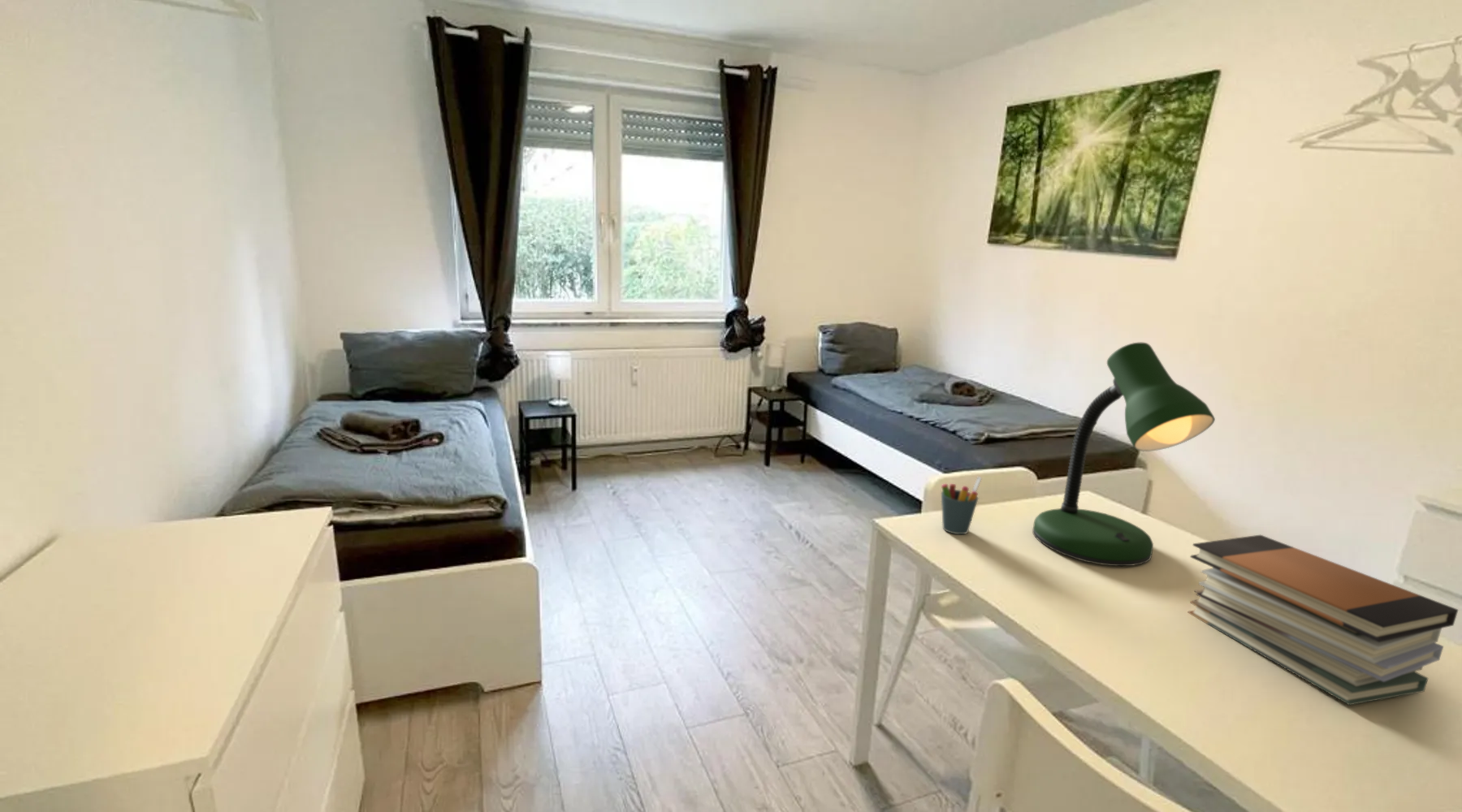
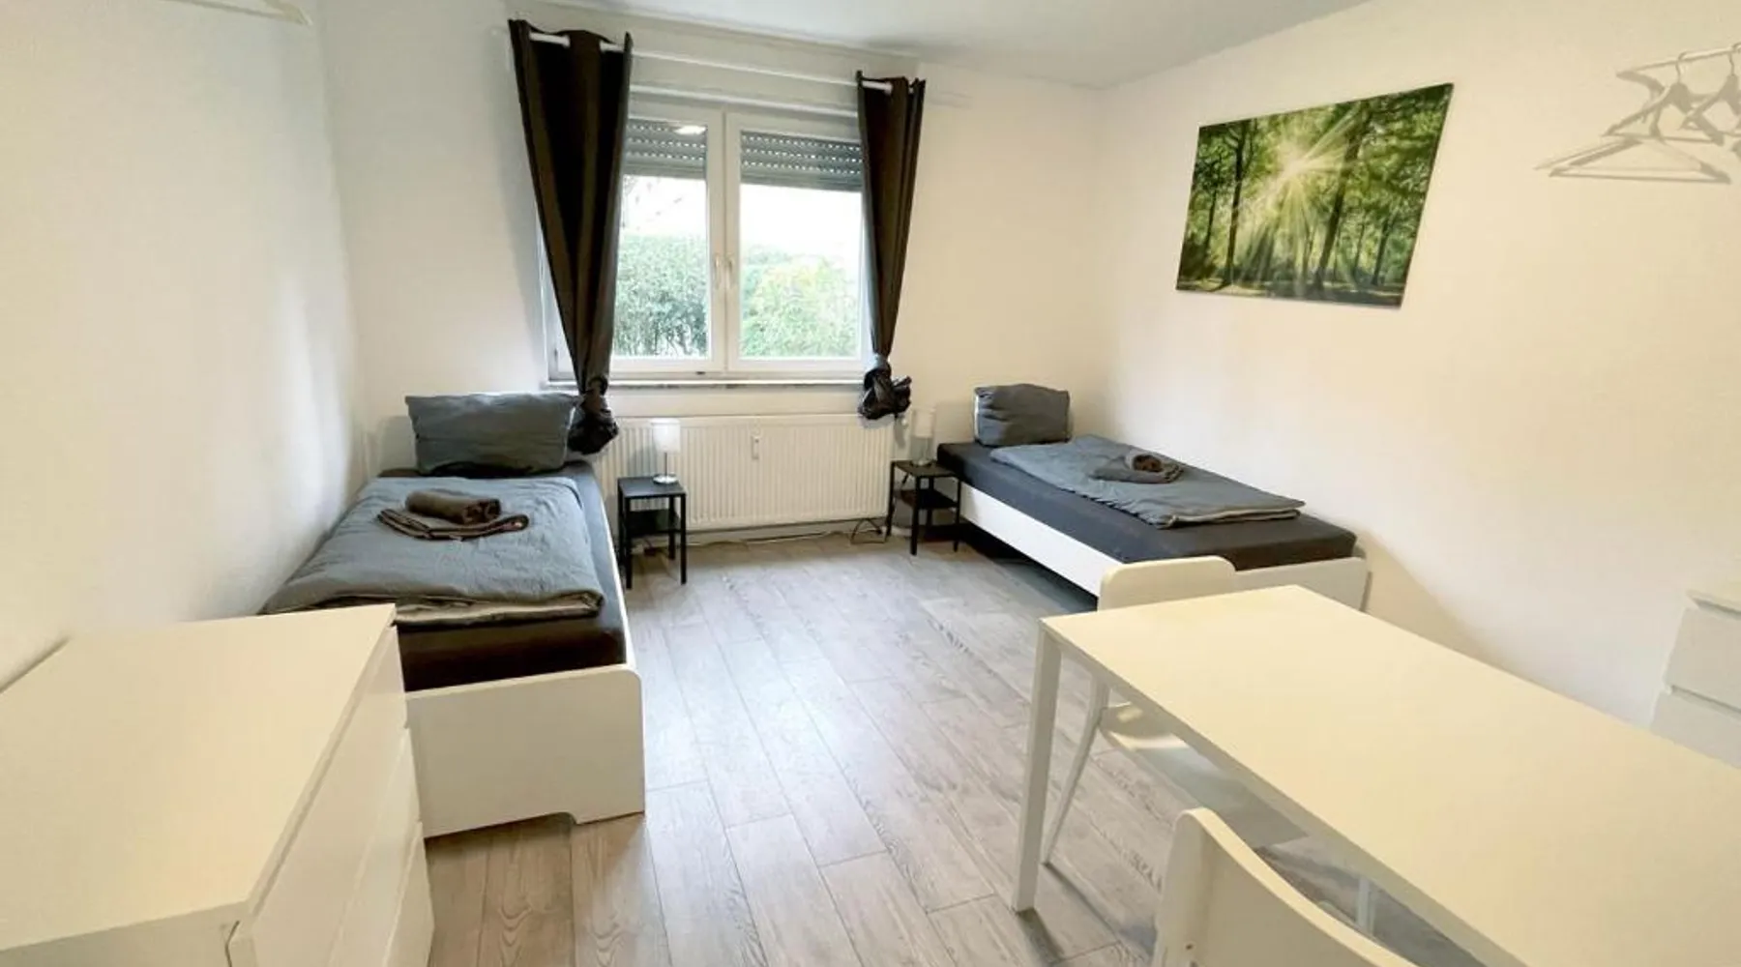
- book stack (1306, 612)
- pen holder (958, 503)
- desk lamp (1132, 445)
